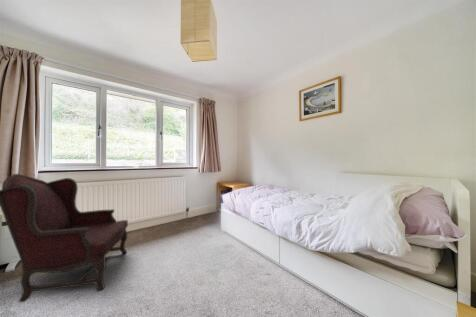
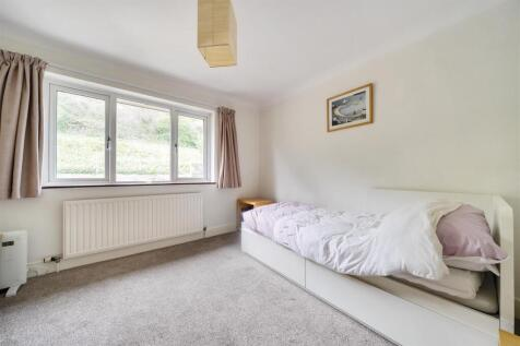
- armchair (72, 223)
